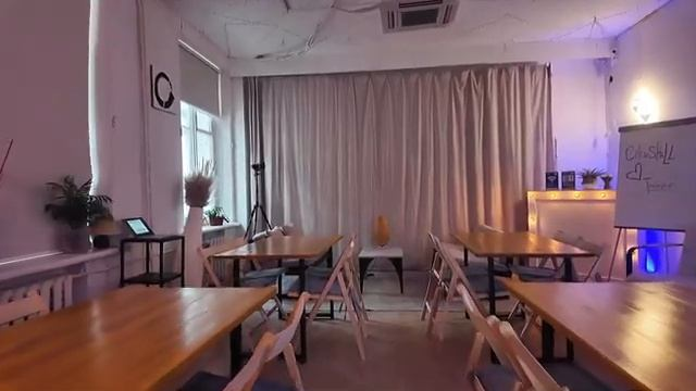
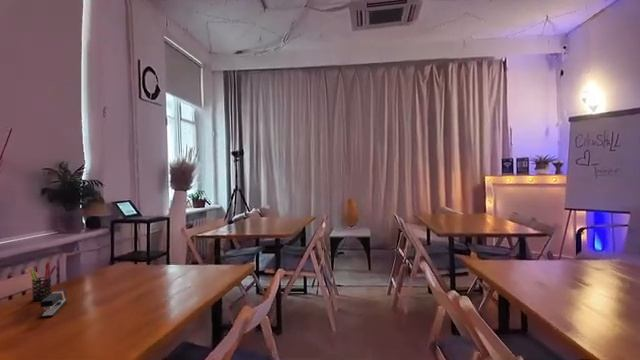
+ stapler (54, 301)
+ pen holder (40, 281)
